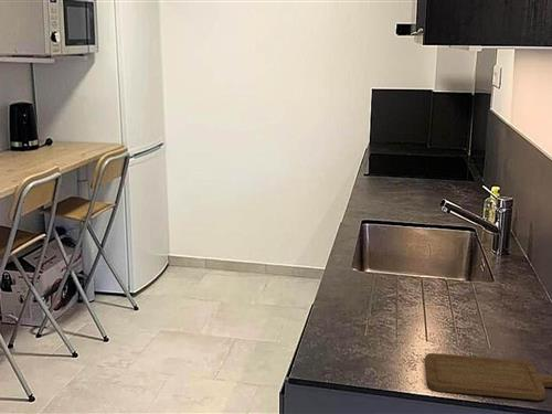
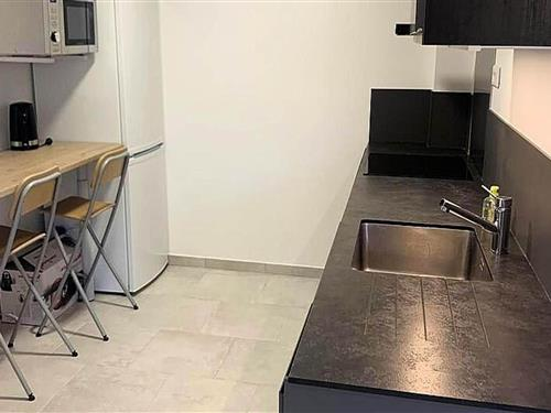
- chopping board (496, 375)
